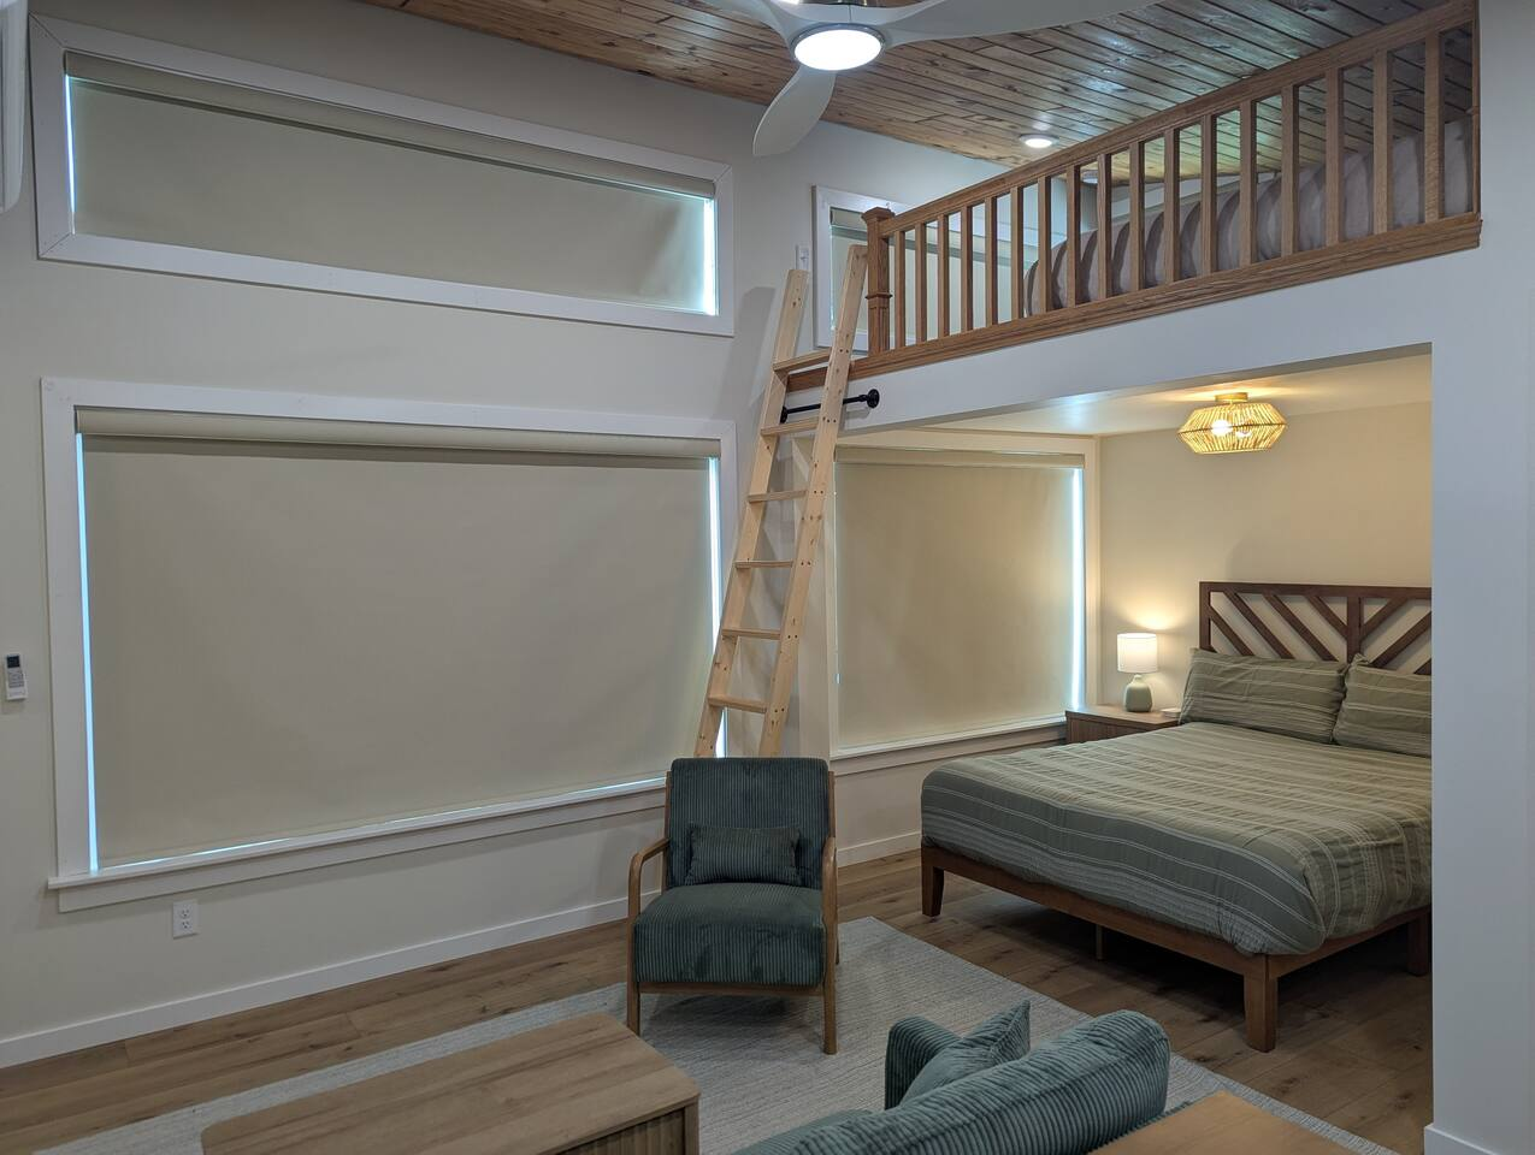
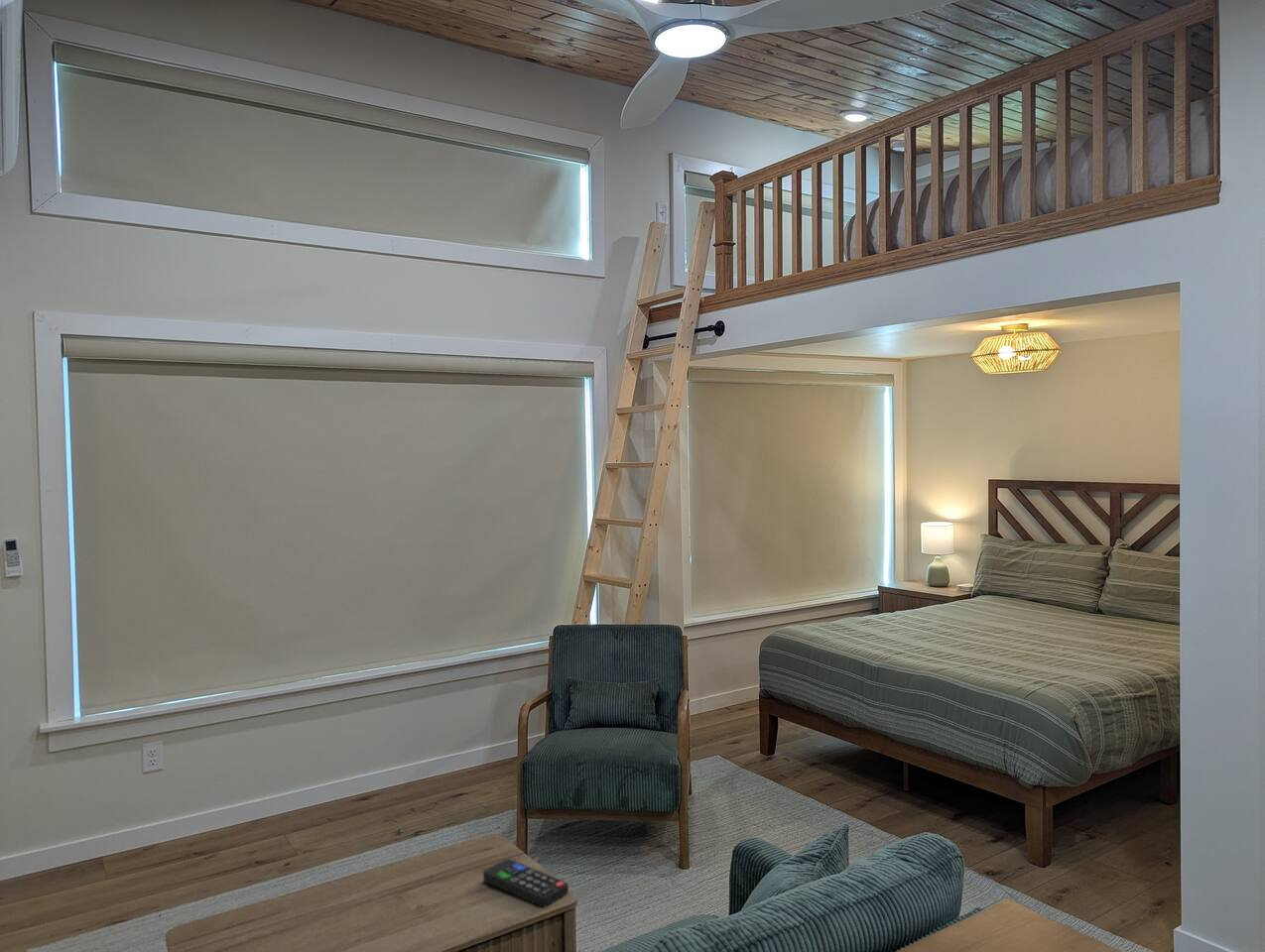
+ remote control (525, 881)
